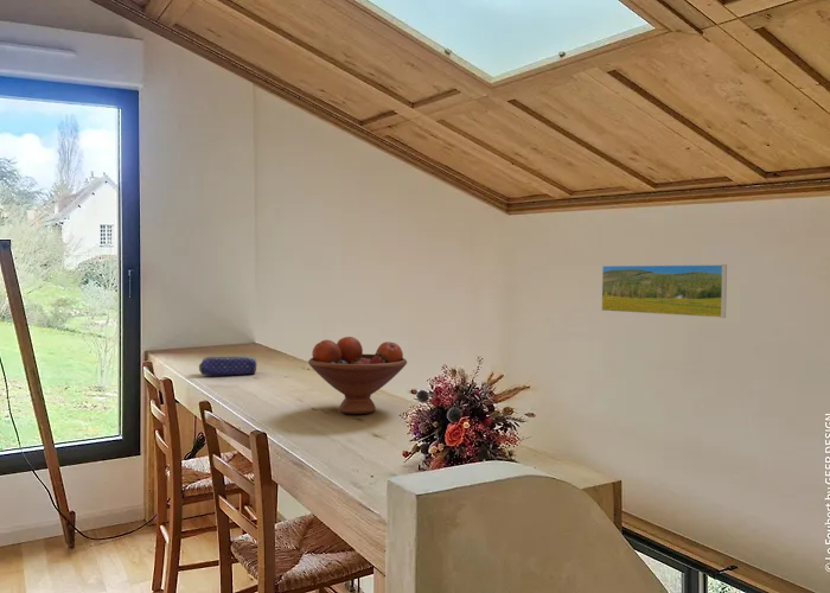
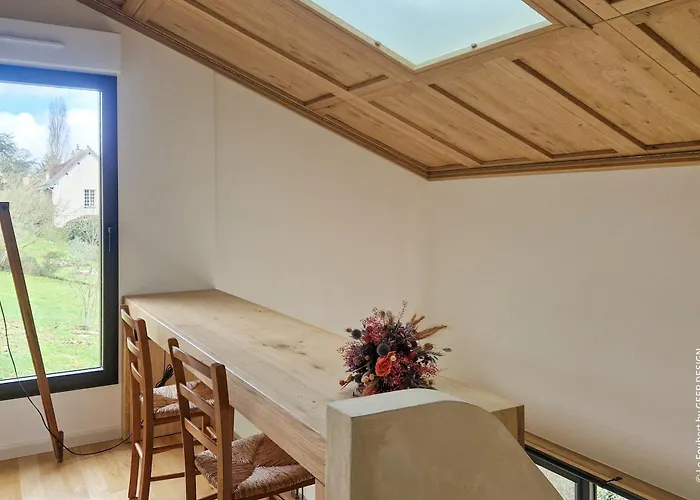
- pencil case (228, 364)
- fruit bowl (357, 375)
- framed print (658, 289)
